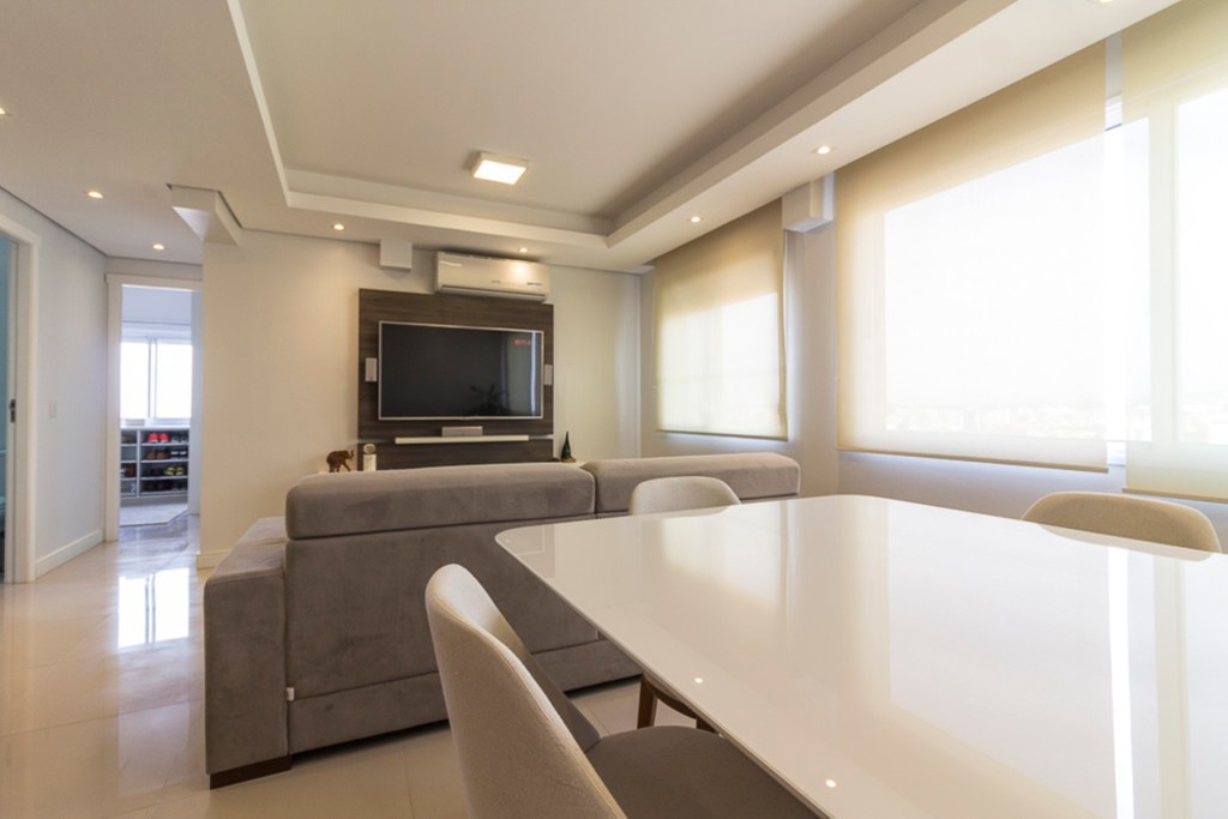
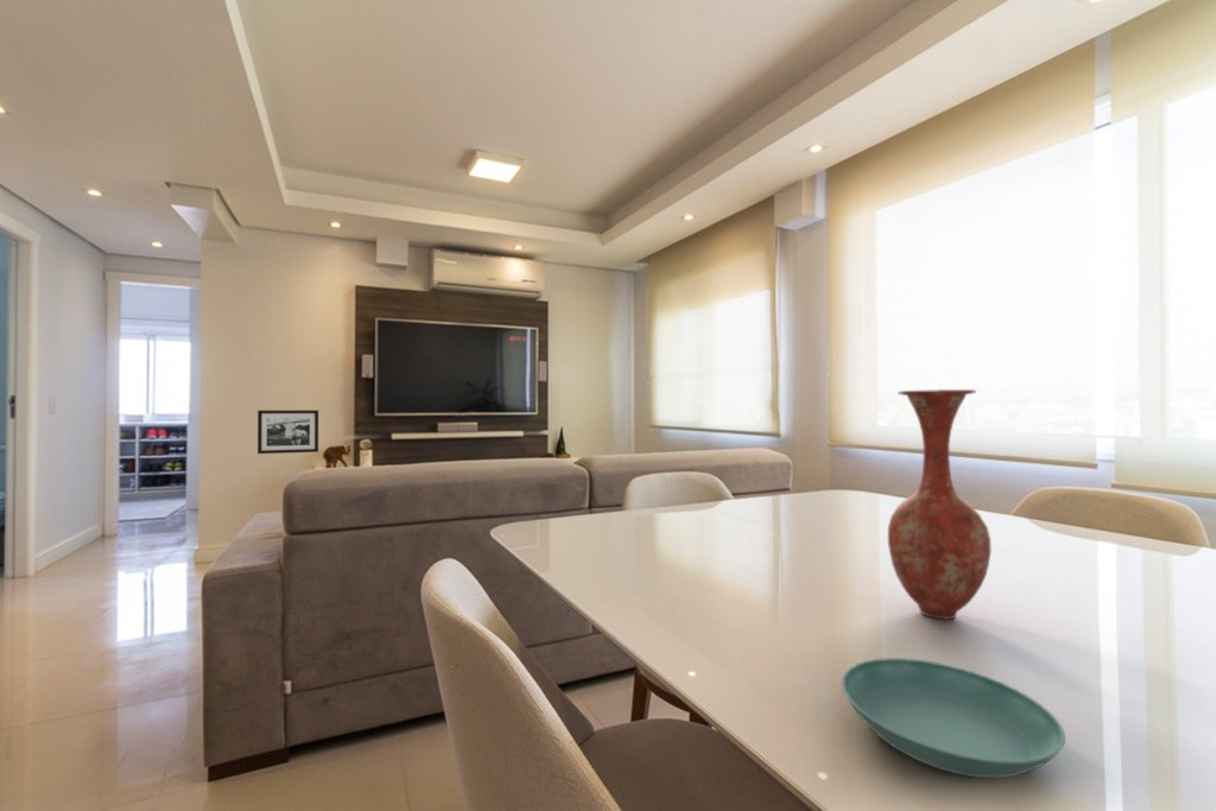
+ picture frame (289, 431)
+ vase (936, 501)
+ saucer (943, 716)
